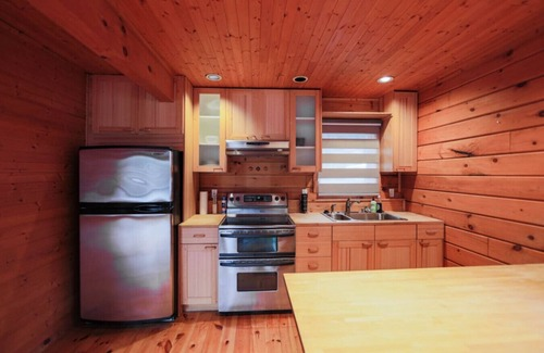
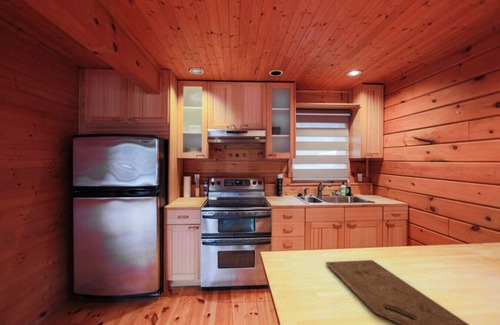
+ cutting board (381, 287)
